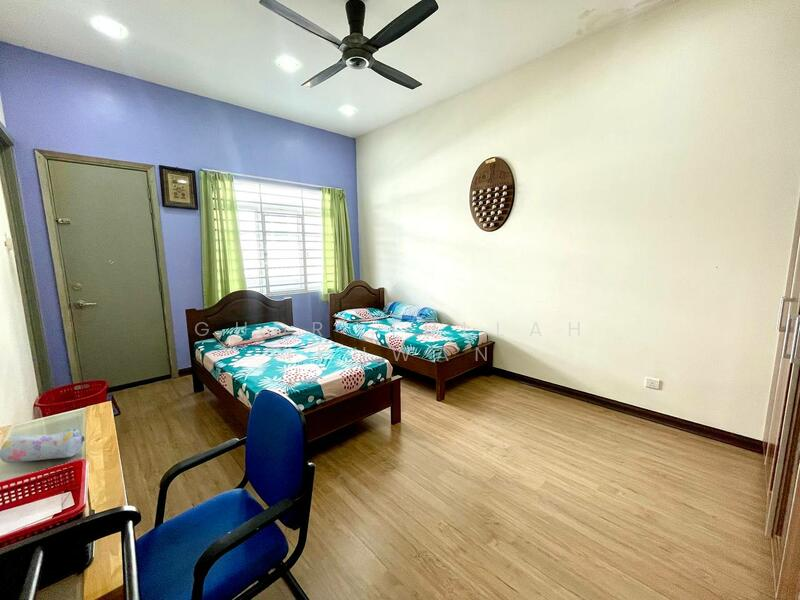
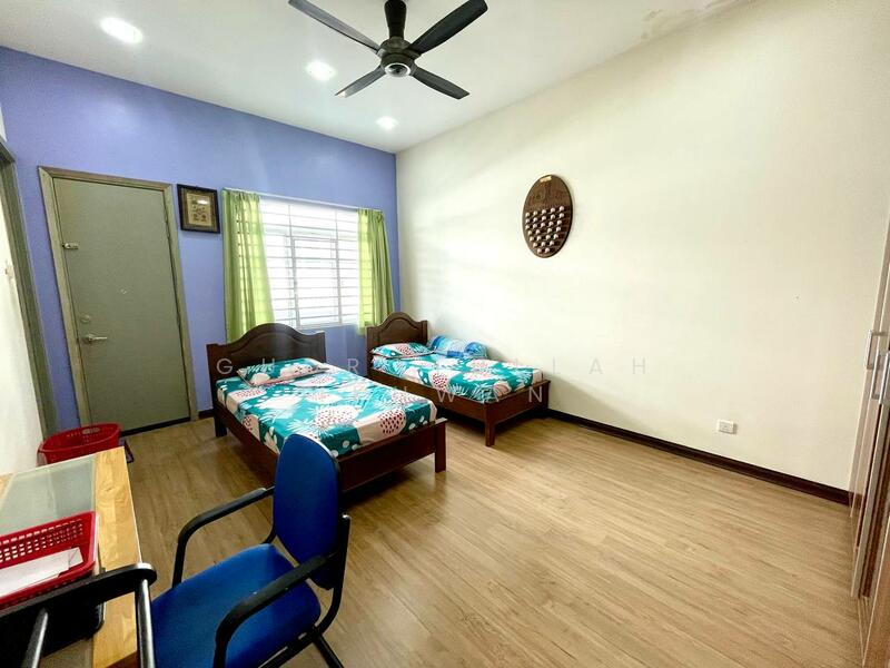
- pencil case (43, 445)
